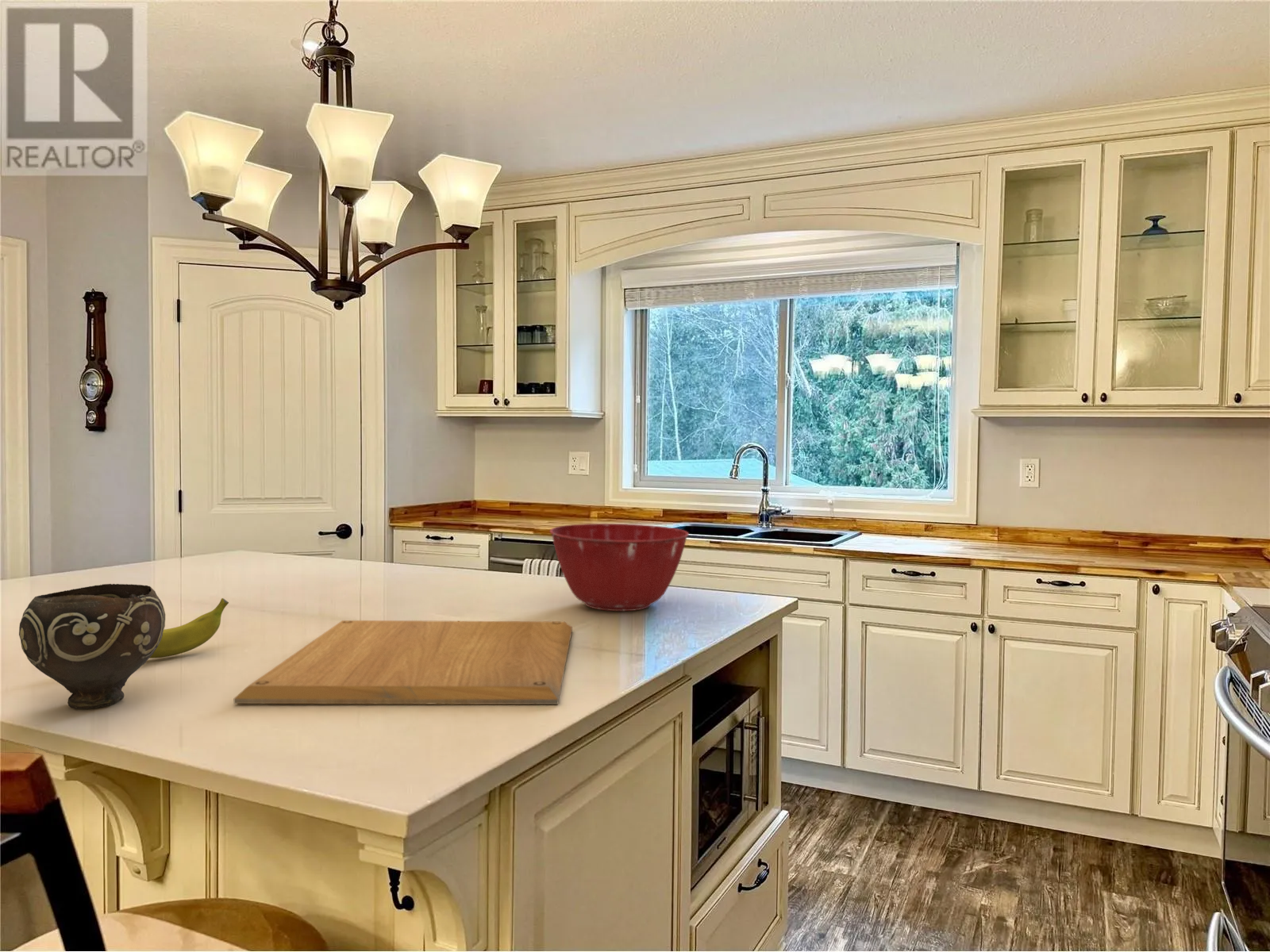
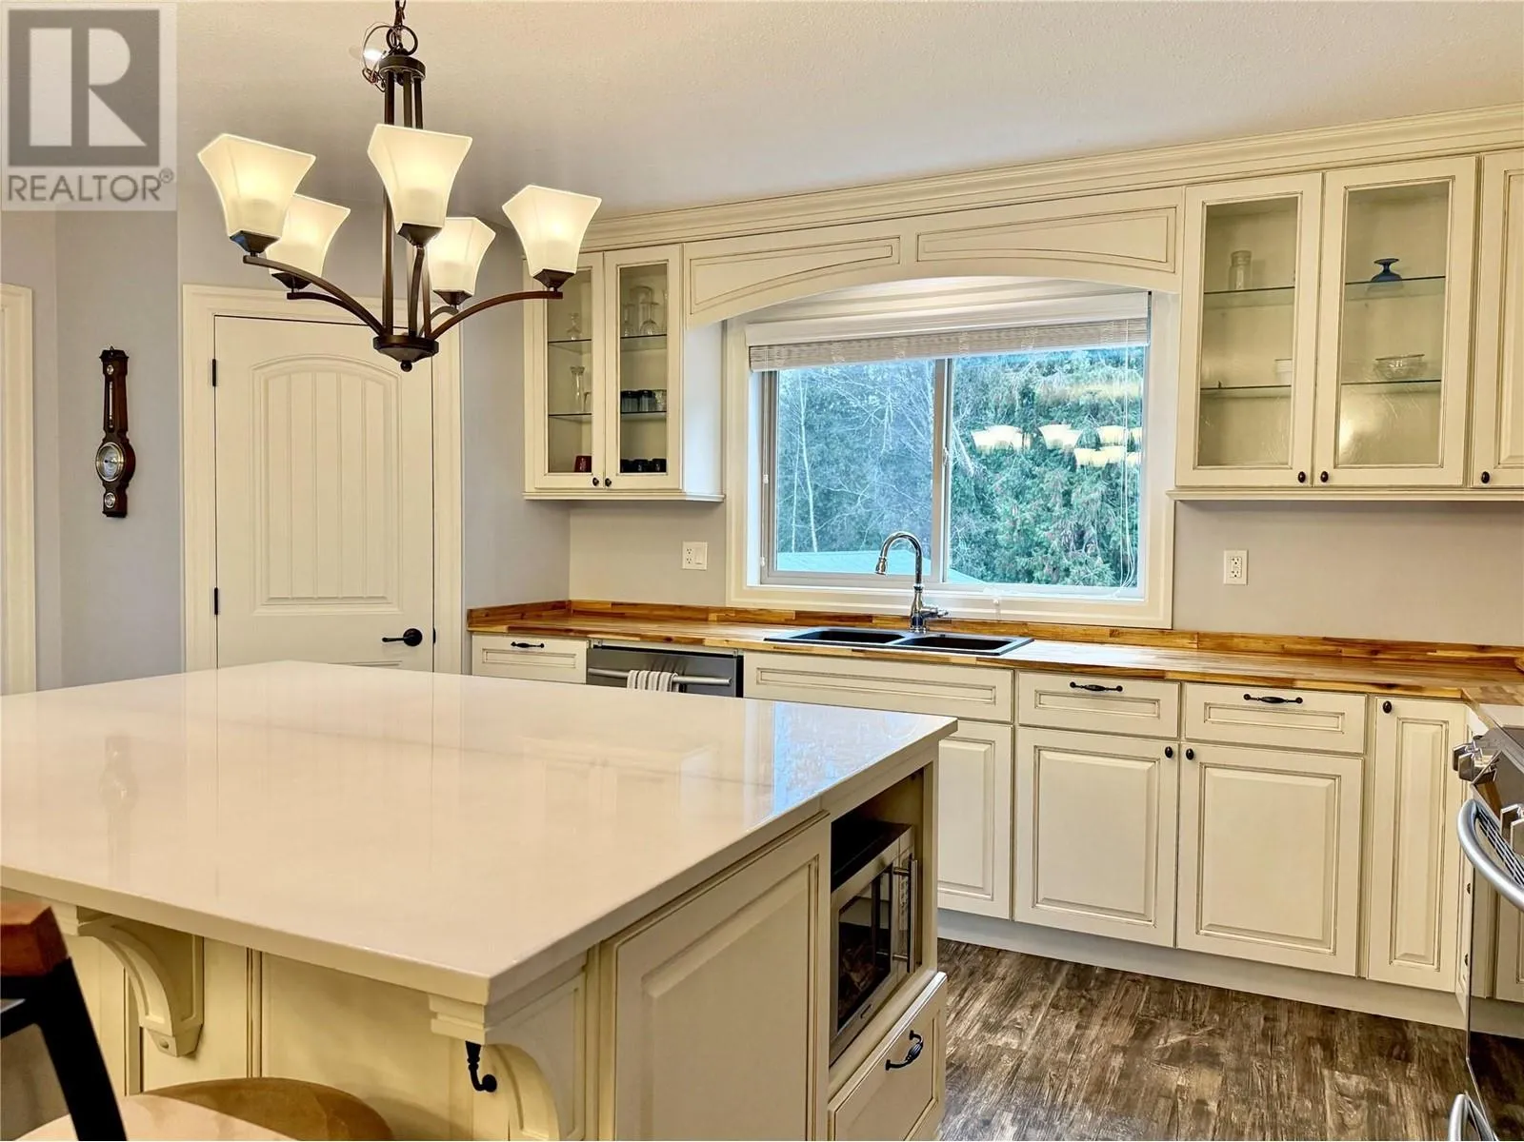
- chopping board (430, 654)
- banana (164, 631)
- bowl (95, 643)
- mixing bowl (619, 567)
